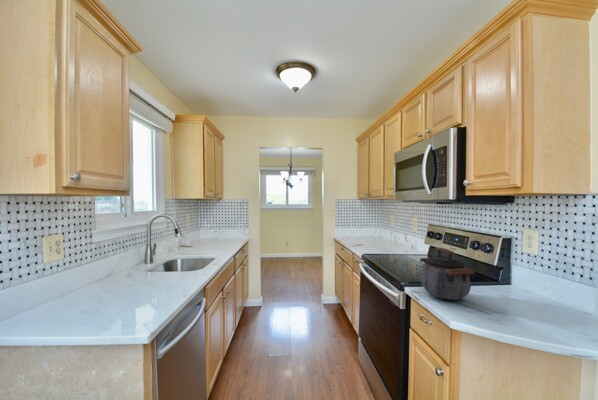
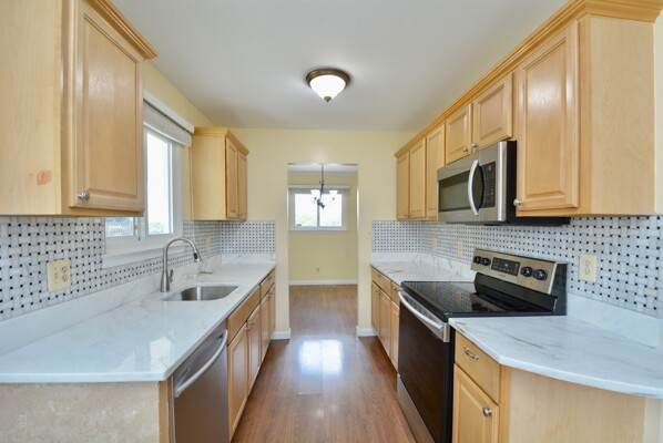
- kettle (444, 272)
